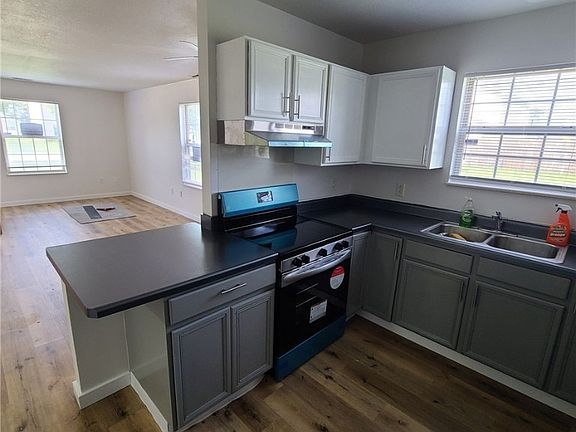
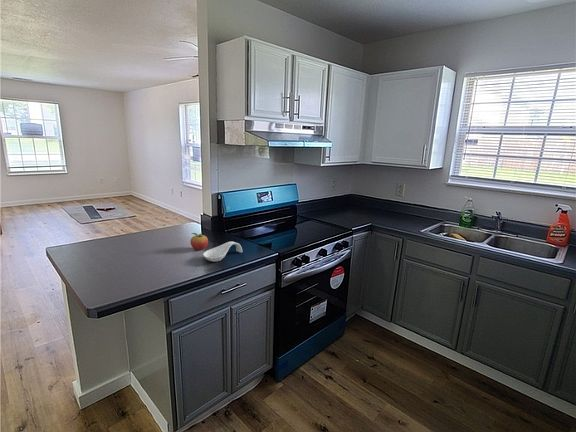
+ fruit (199, 240)
+ spoon rest (223, 250)
